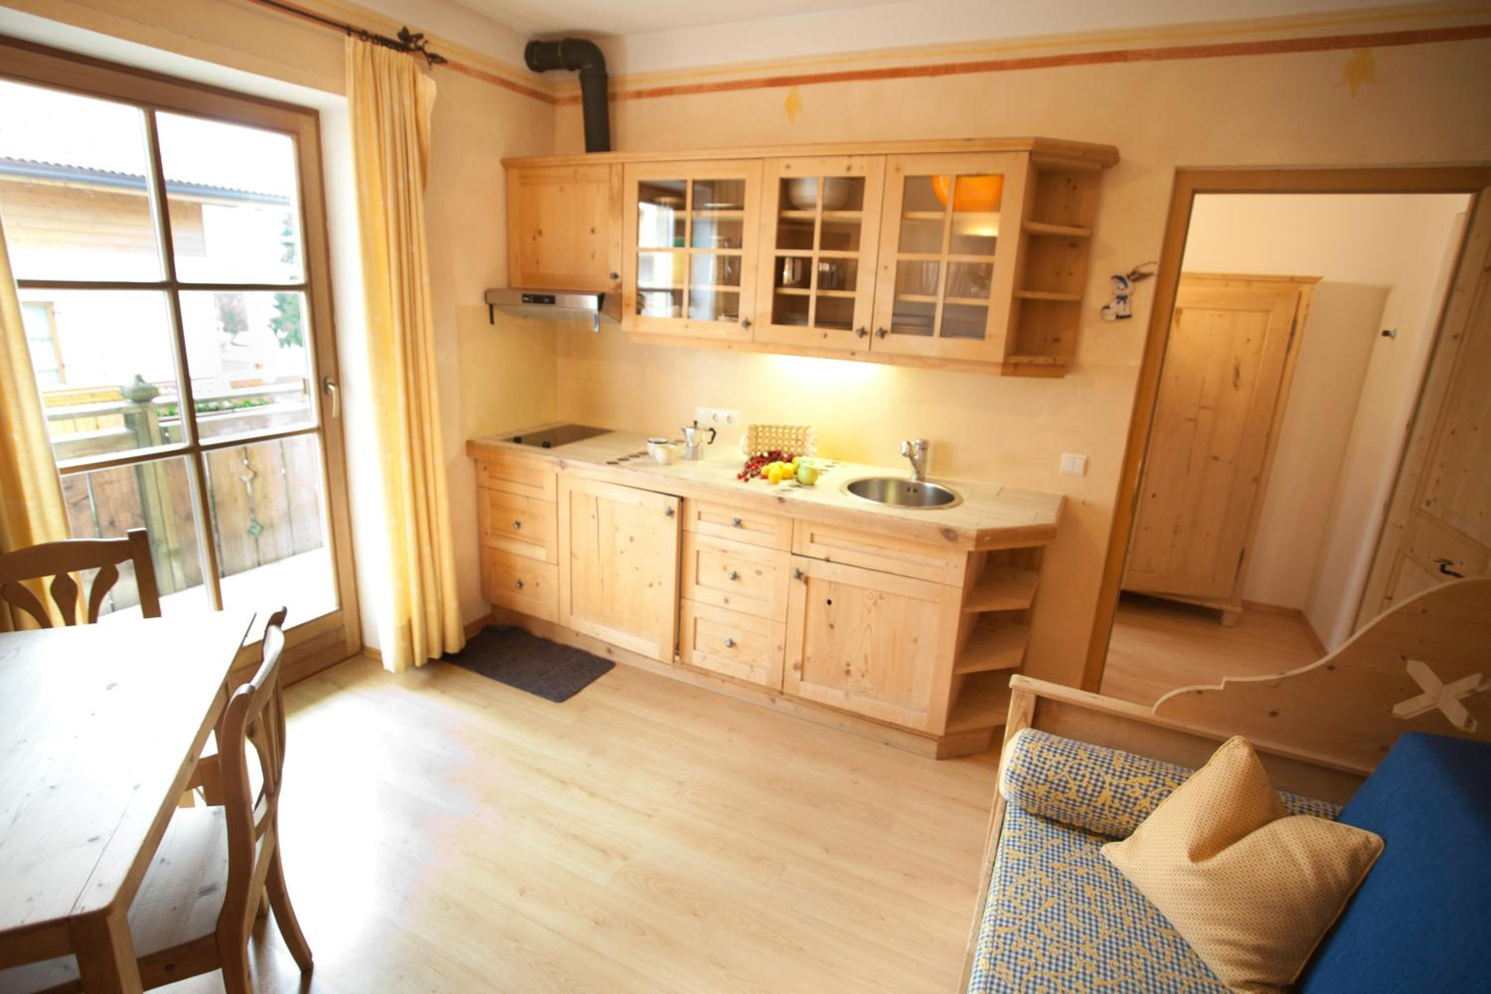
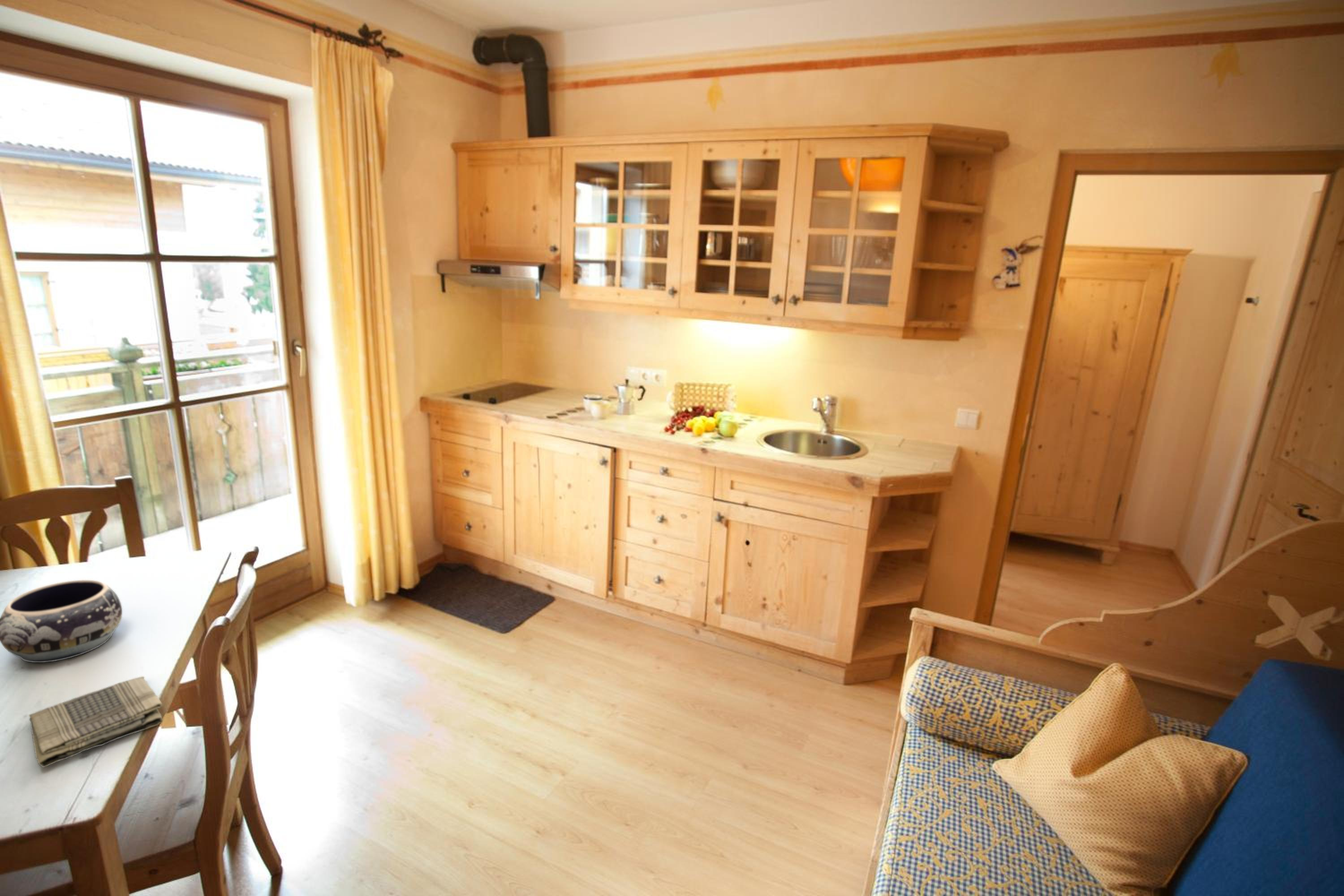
+ dish towel (97, 715)
+ decorative bowl (63, 620)
